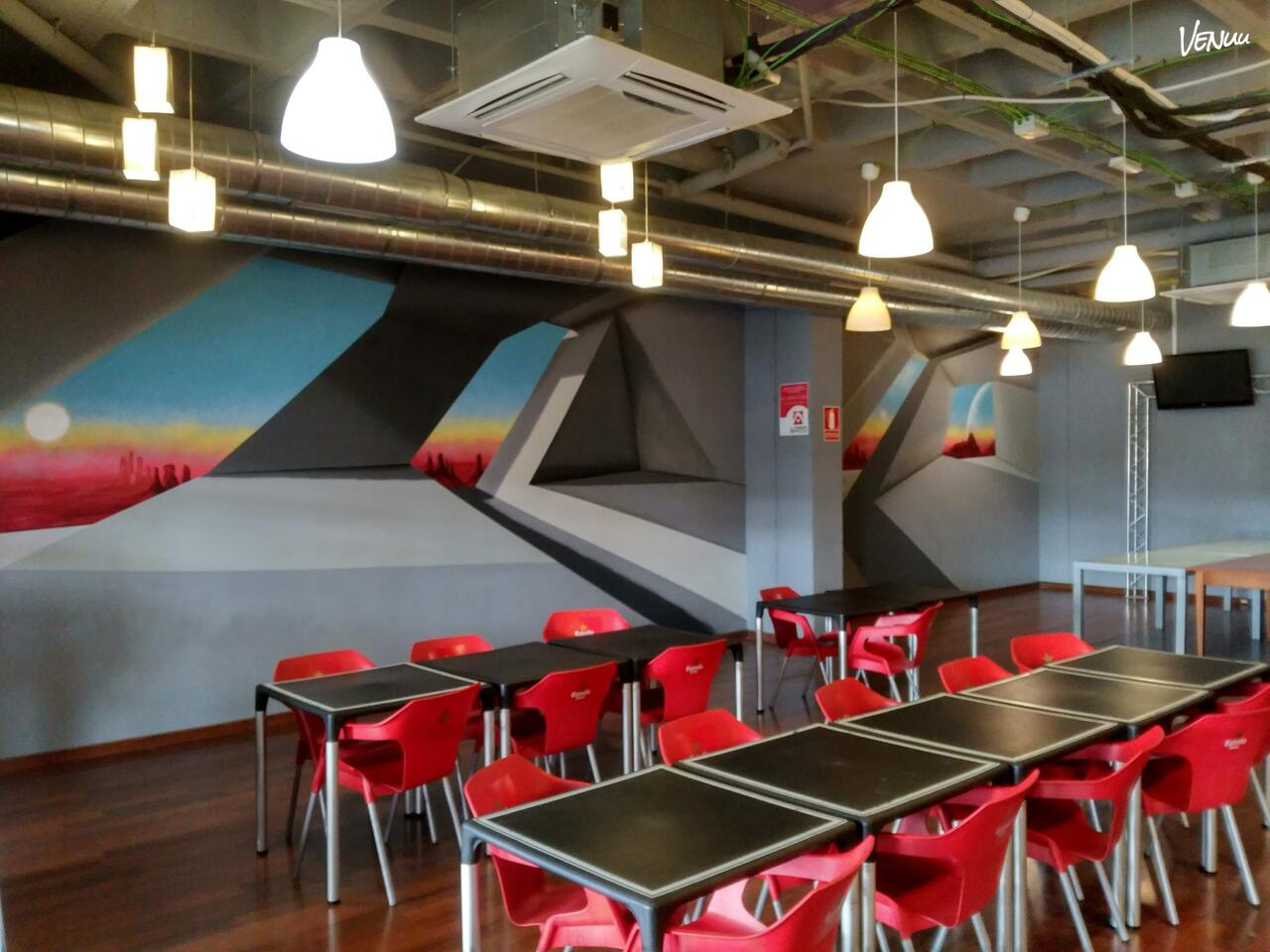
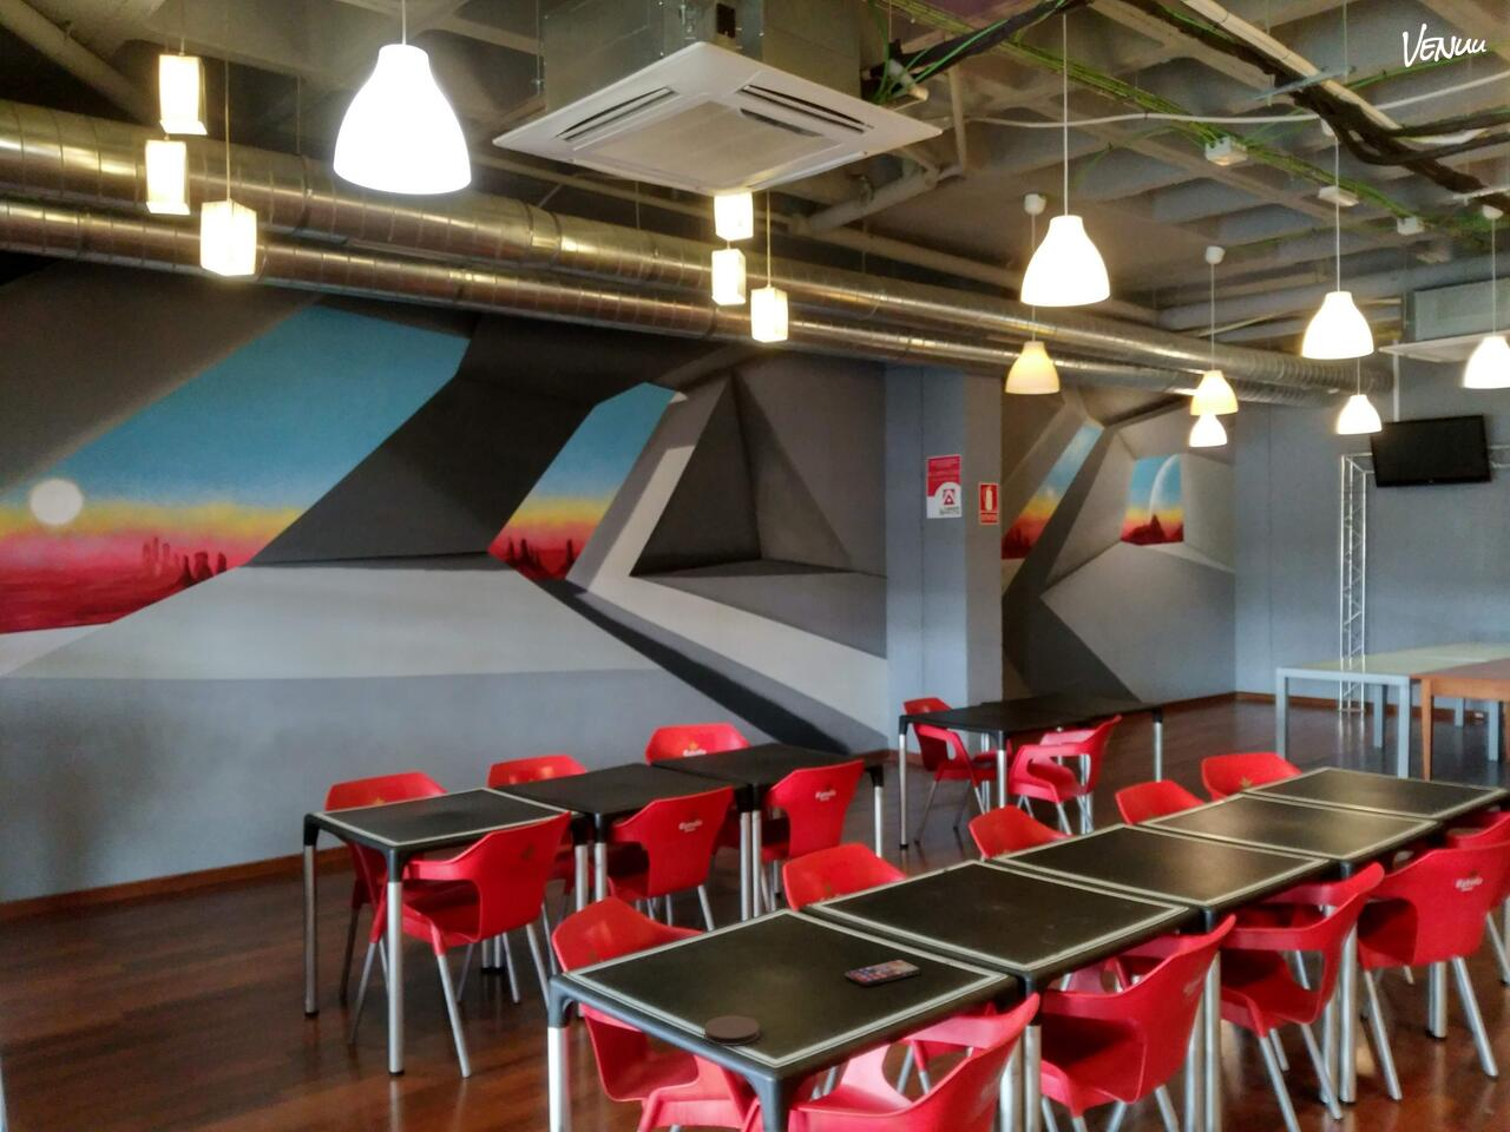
+ coaster (731, 1030)
+ smartphone (882, 971)
